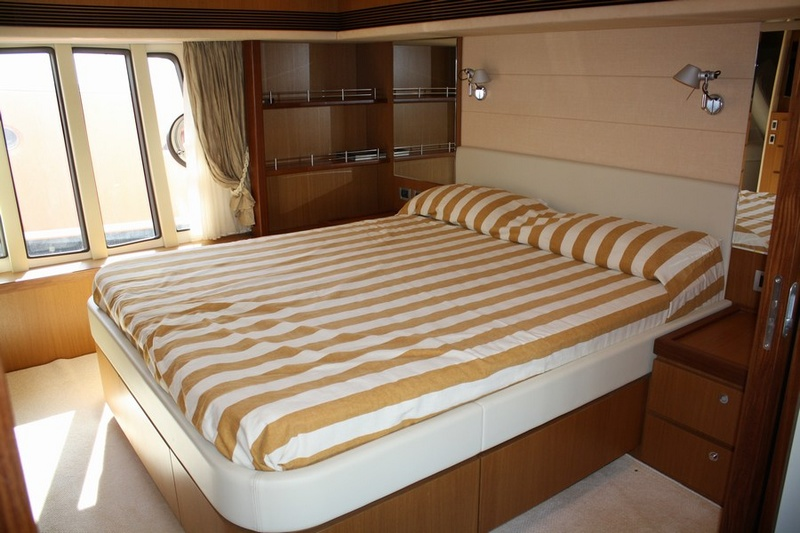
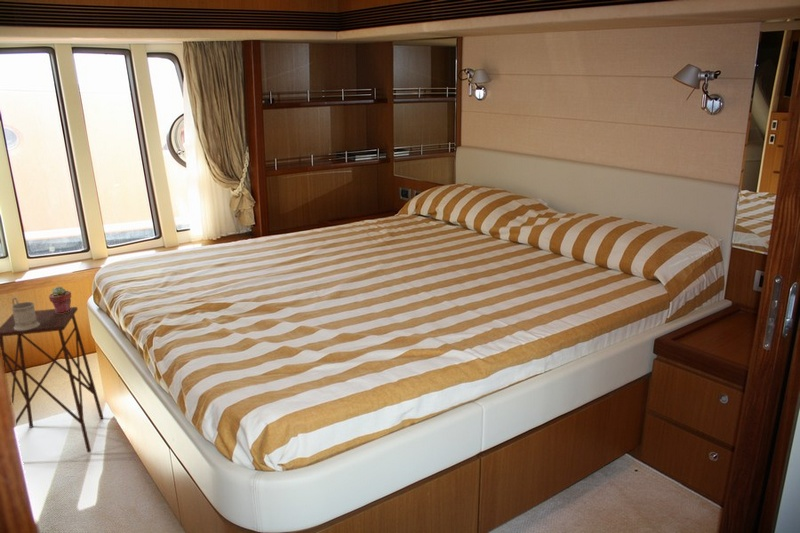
+ side table (45, 377)
+ mug (21, 311)
+ potted succulent (60, 298)
